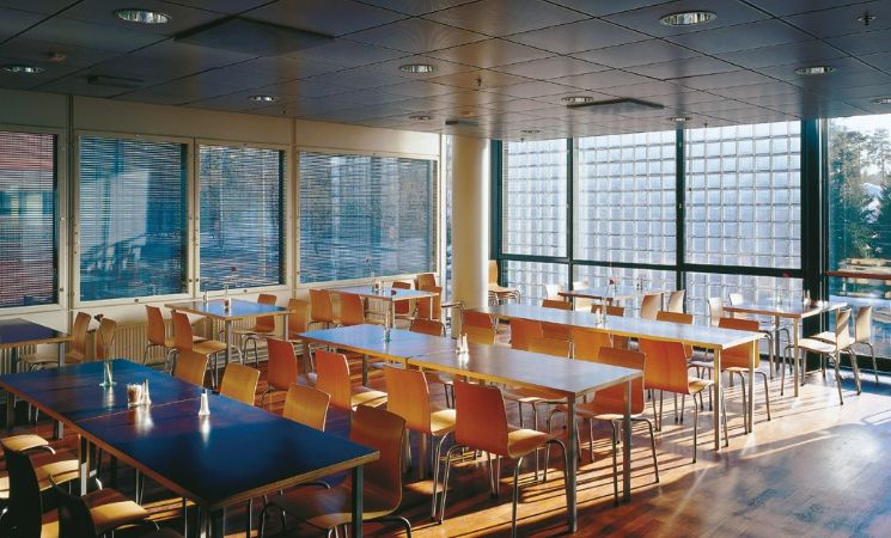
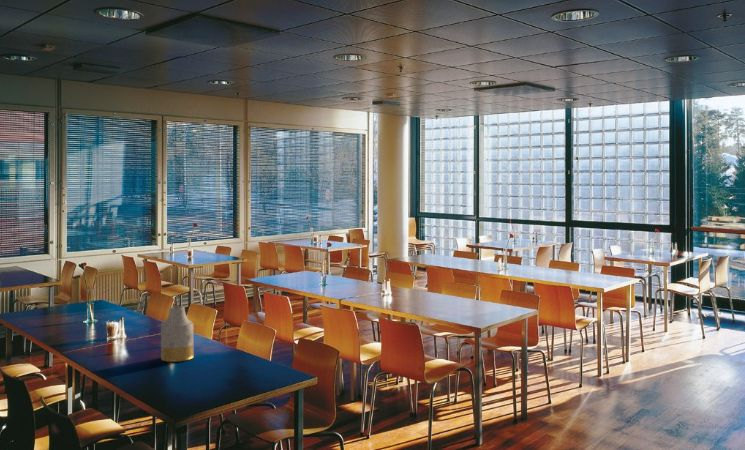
+ vase (177, 332)
